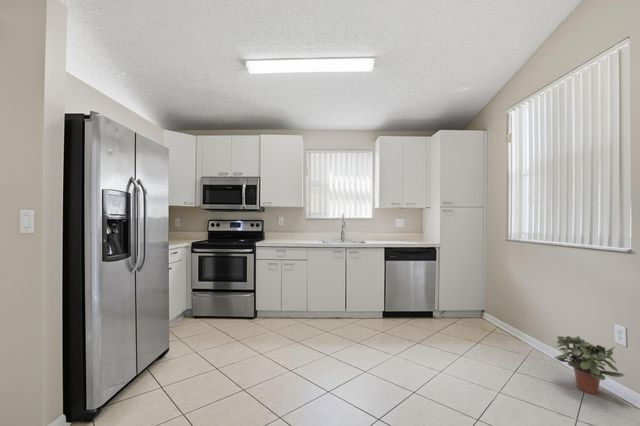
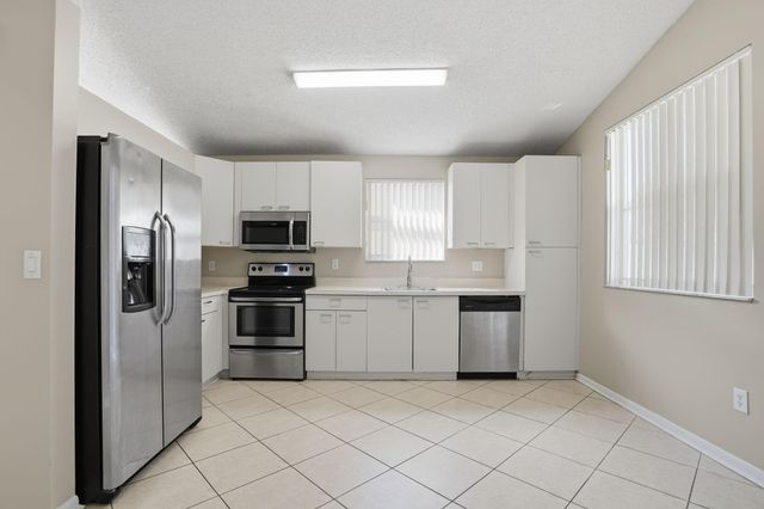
- potted plant (587, 363)
